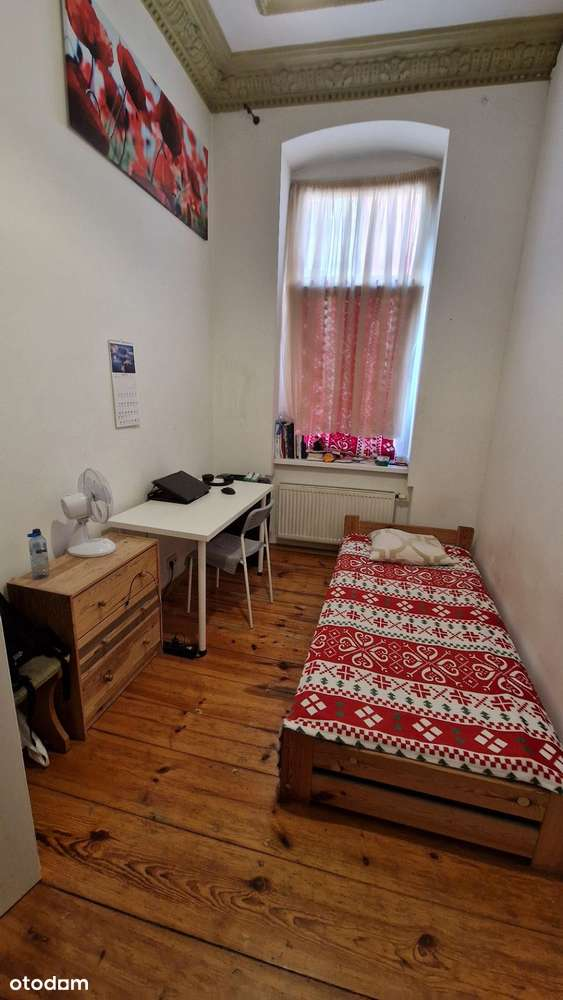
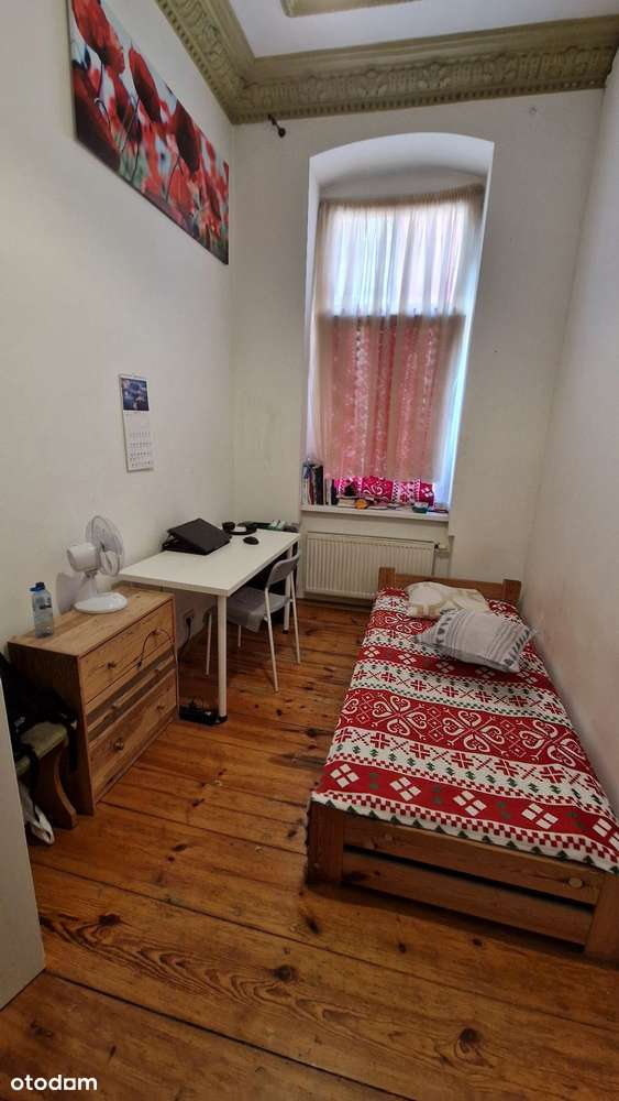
+ decorative pillow (476, 635)
